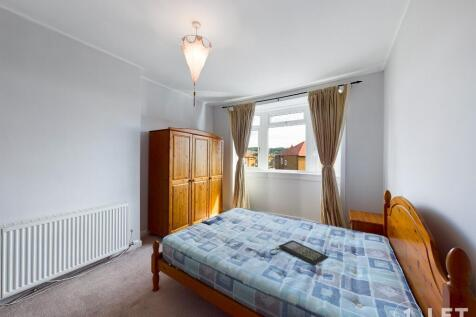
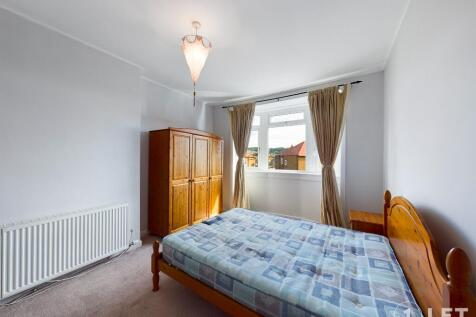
- clutch bag (299, 250)
